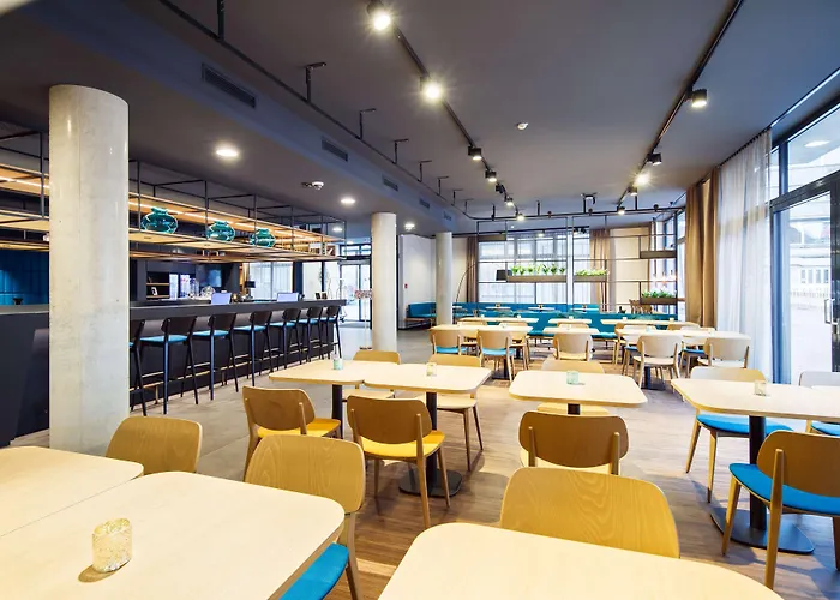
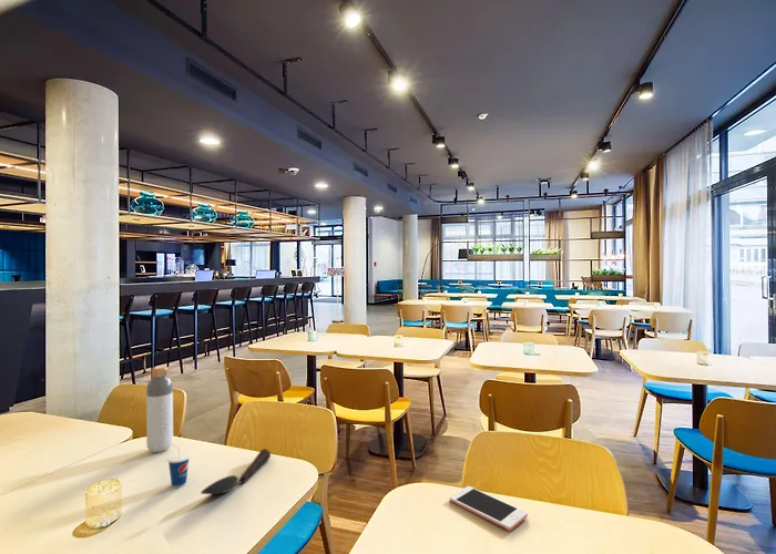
+ bottle (160, 408)
+ spoon (243, 473)
+ cell phone (487, 506)
+ cup (178, 462)
